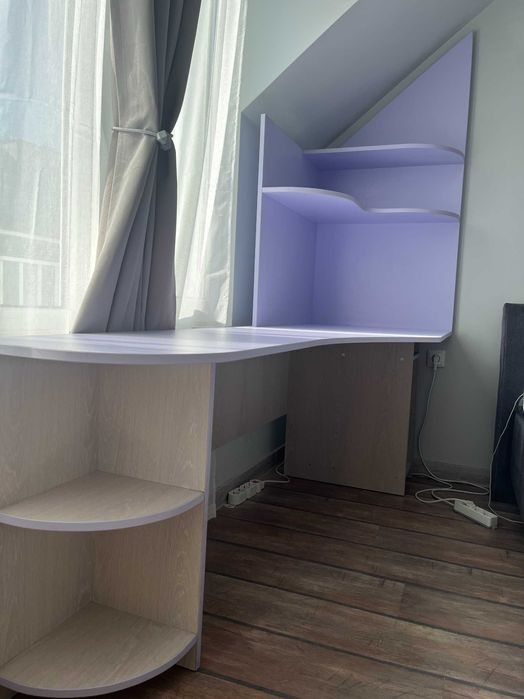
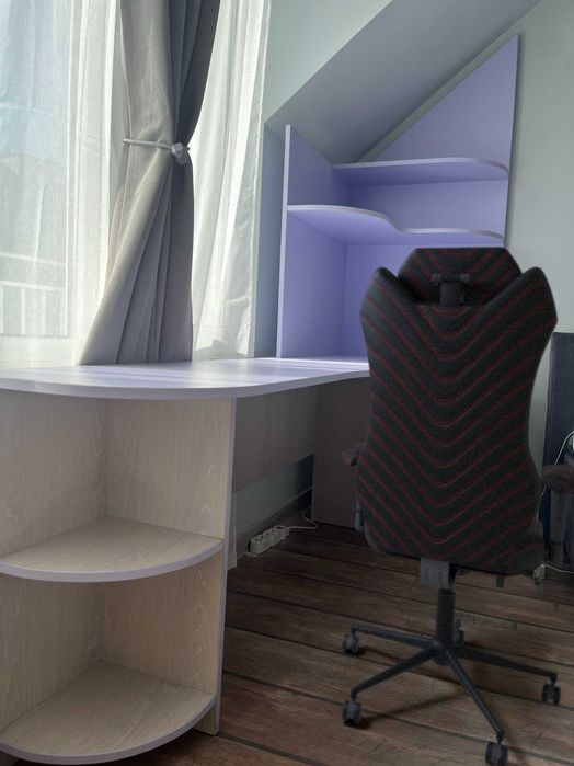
+ office chair (455, 477)
